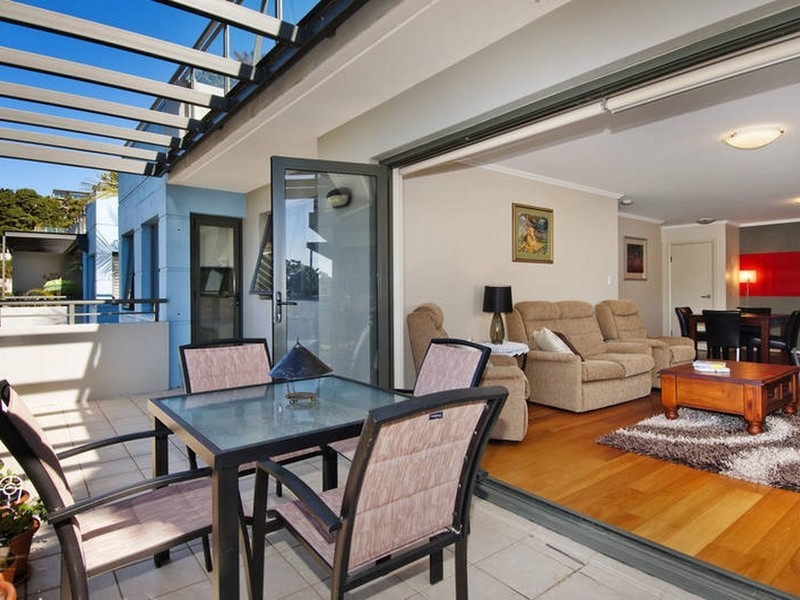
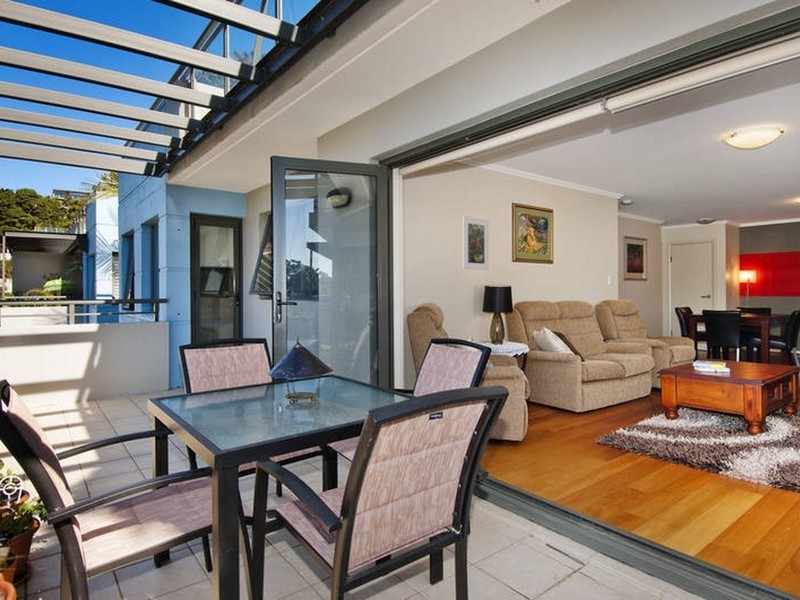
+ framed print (476, 243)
